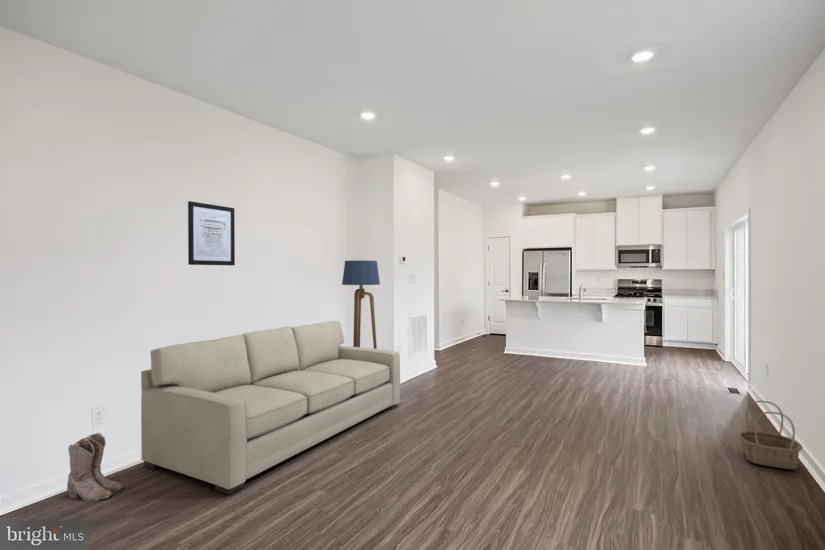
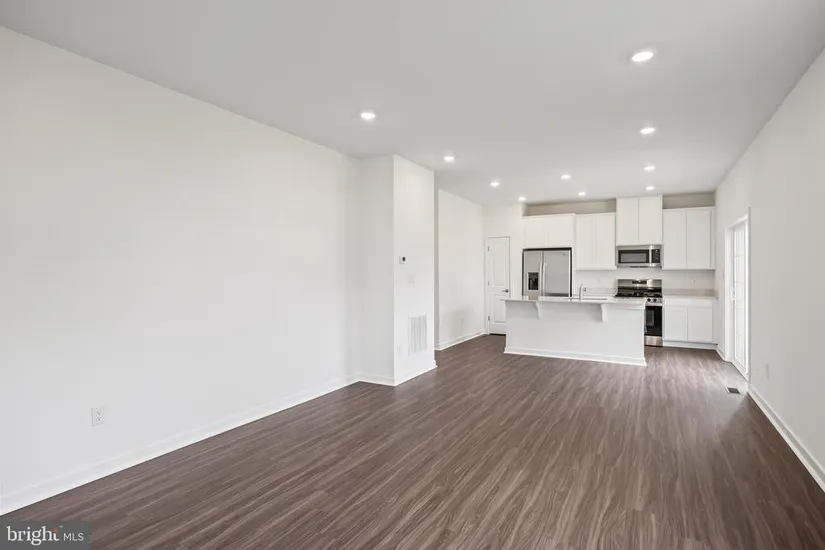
- basket (769, 433)
- boots (95, 464)
- floor lamp (360, 324)
- wall art (212, 235)
- sofa (294, 380)
